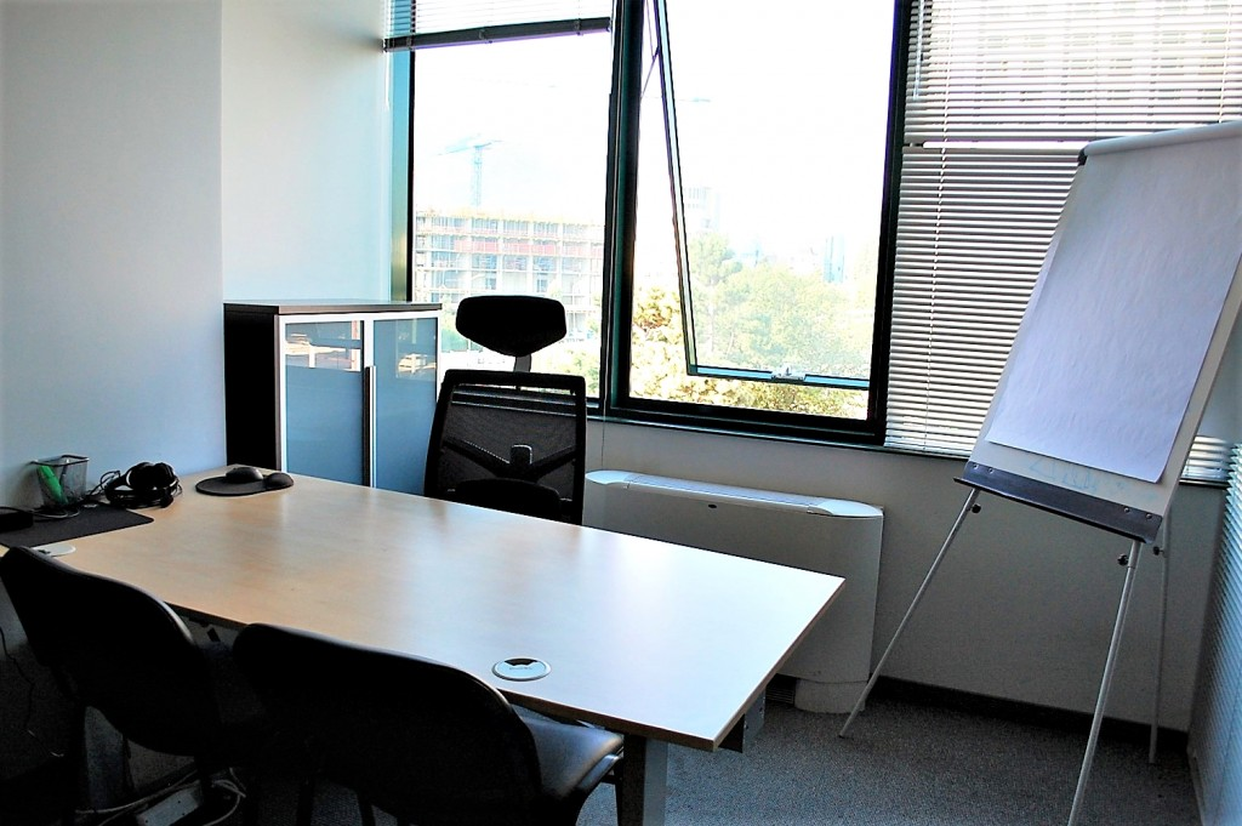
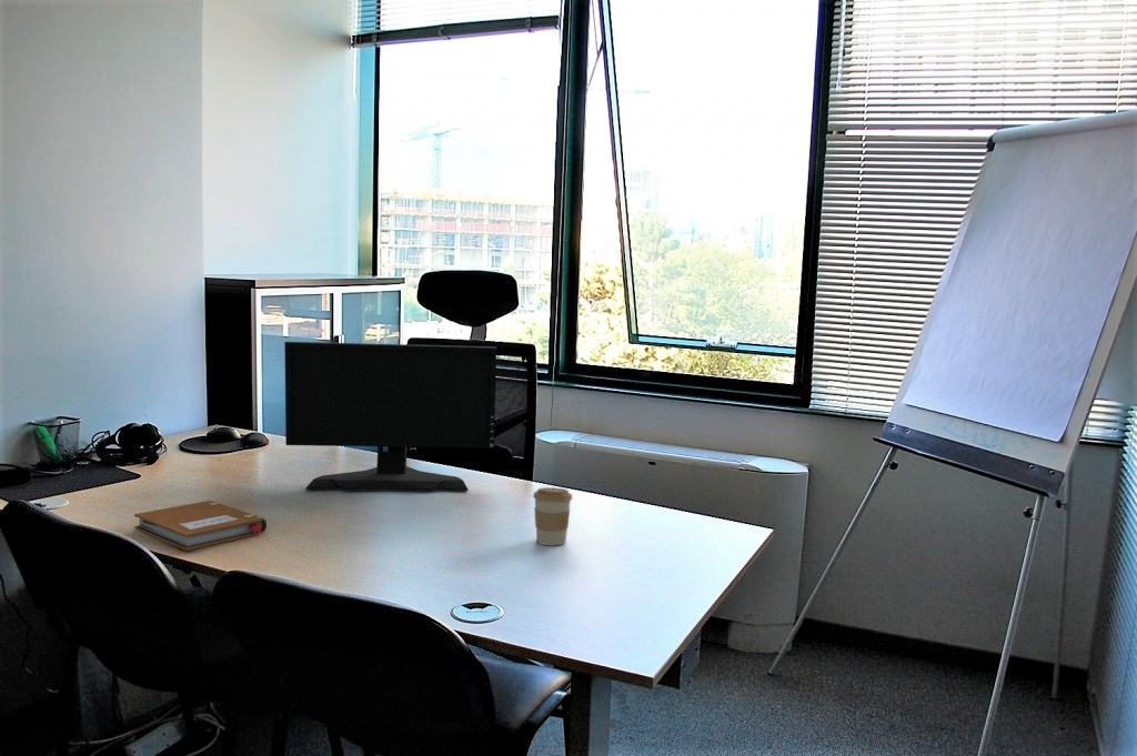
+ notebook (202, 523)
+ coffee cup (552, 514)
+ computer monitor (392, 412)
